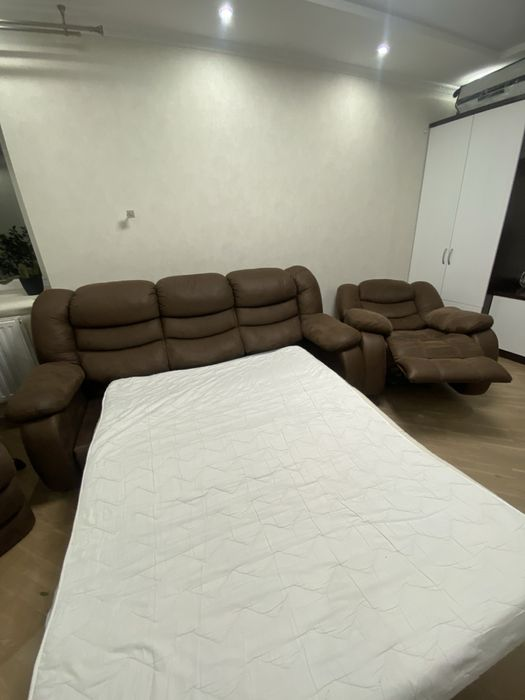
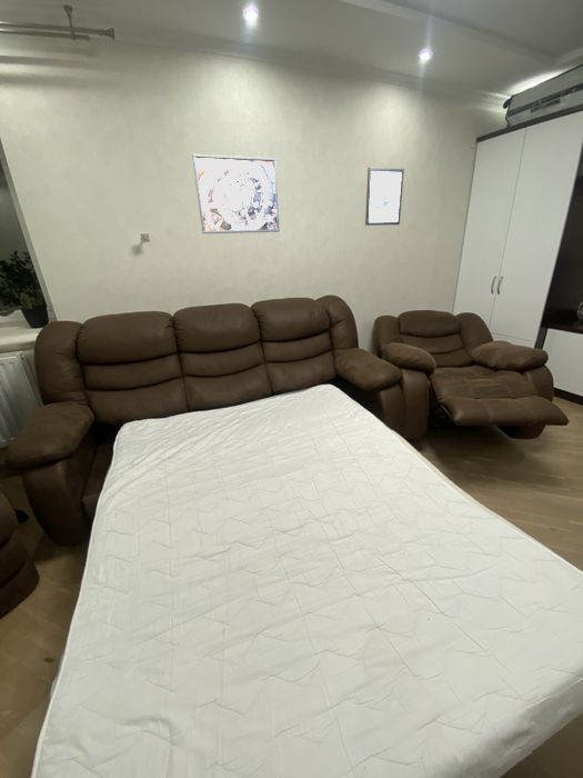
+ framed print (239, 196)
+ wall art (384, 197)
